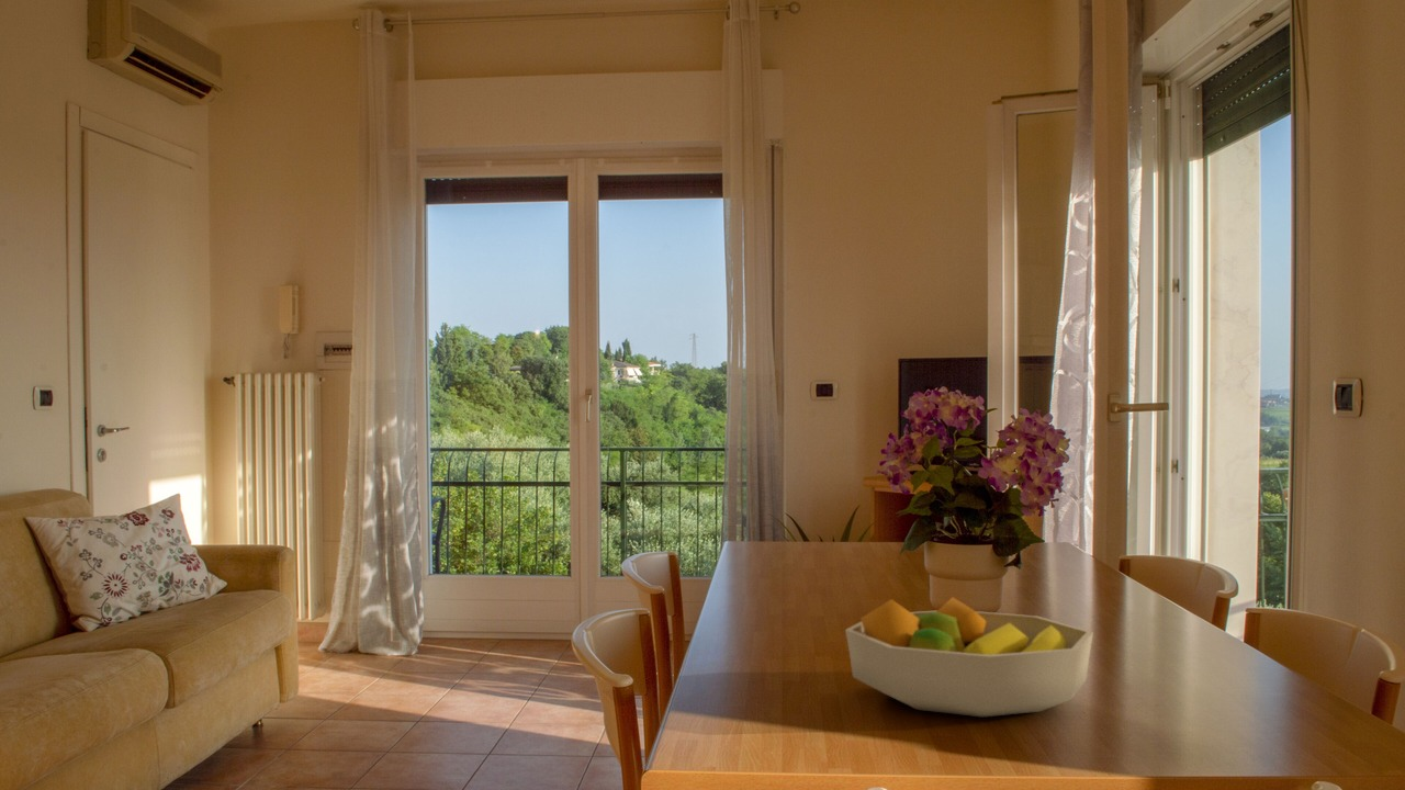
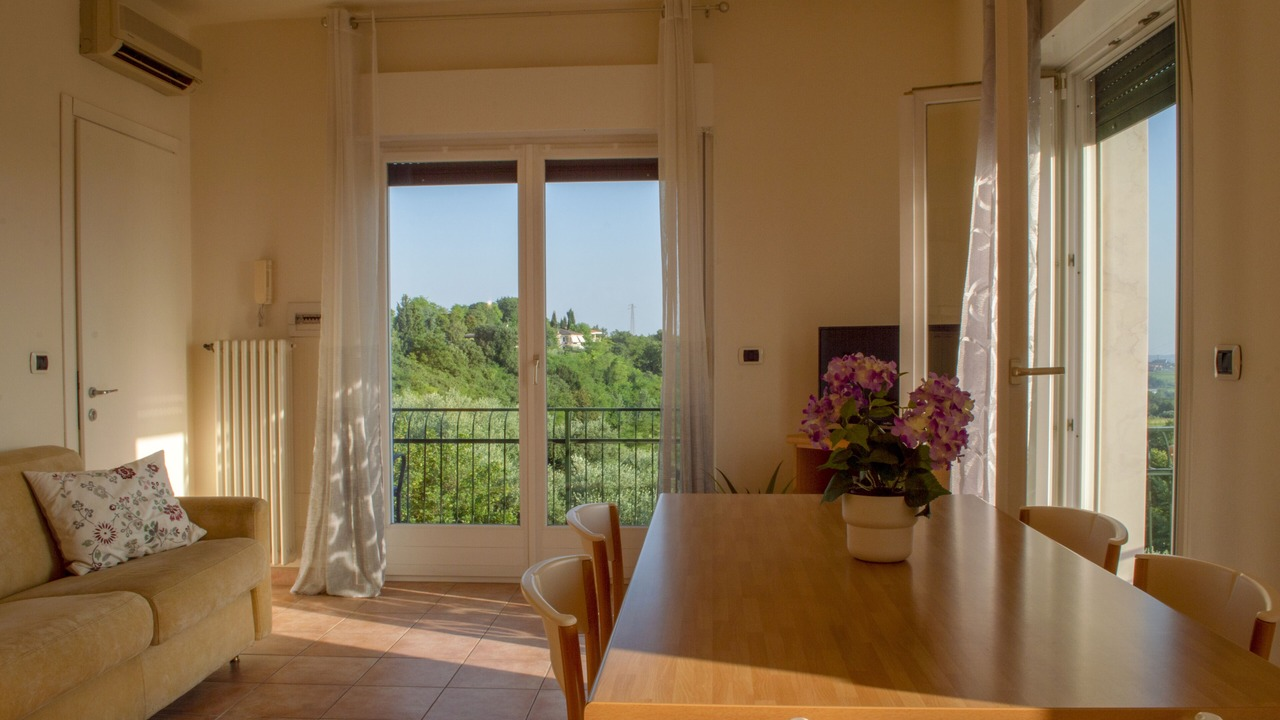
- fruit bowl (968, 647)
